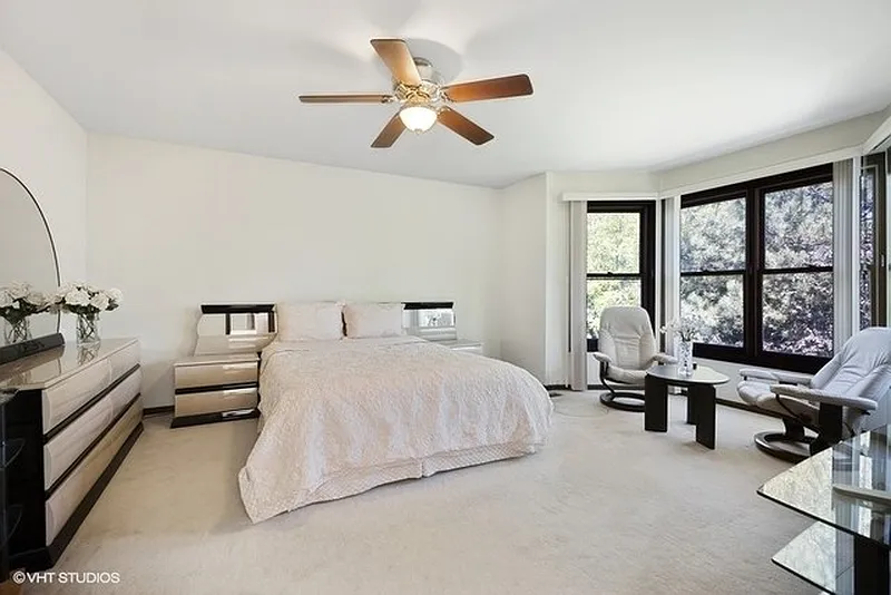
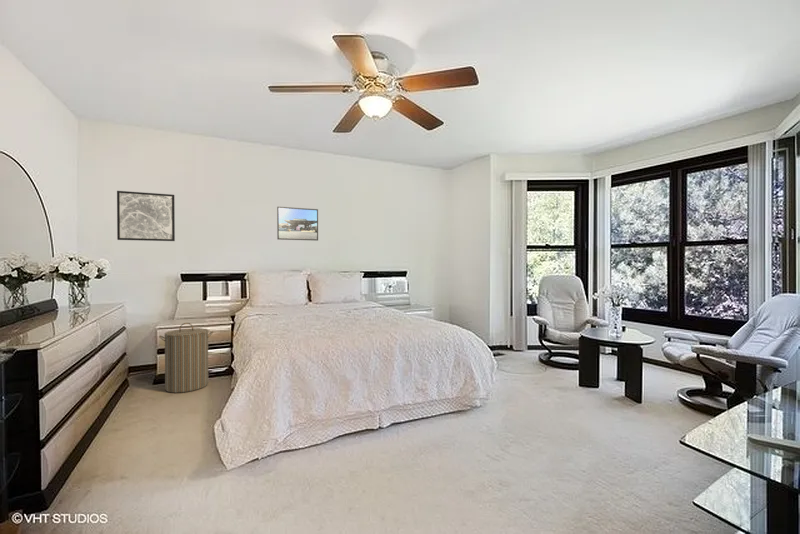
+ wall art (146, 216)
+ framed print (298, 224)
+ laundry hamper (187, 354)
